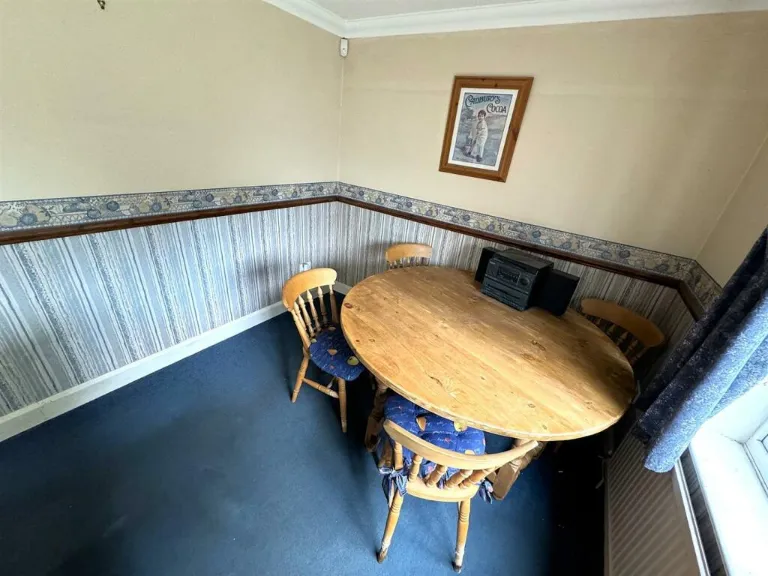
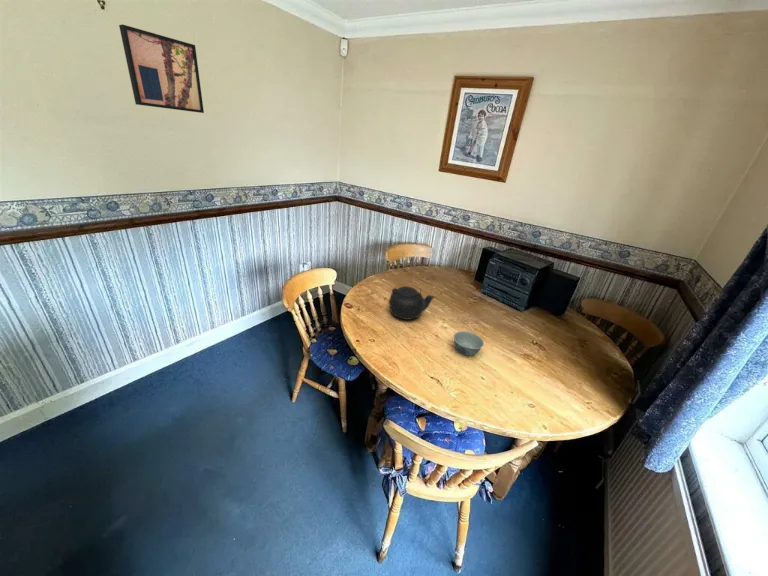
+ wall art (166, 73)
+ teapot (410, 303)
+ bowl (467, 345)
